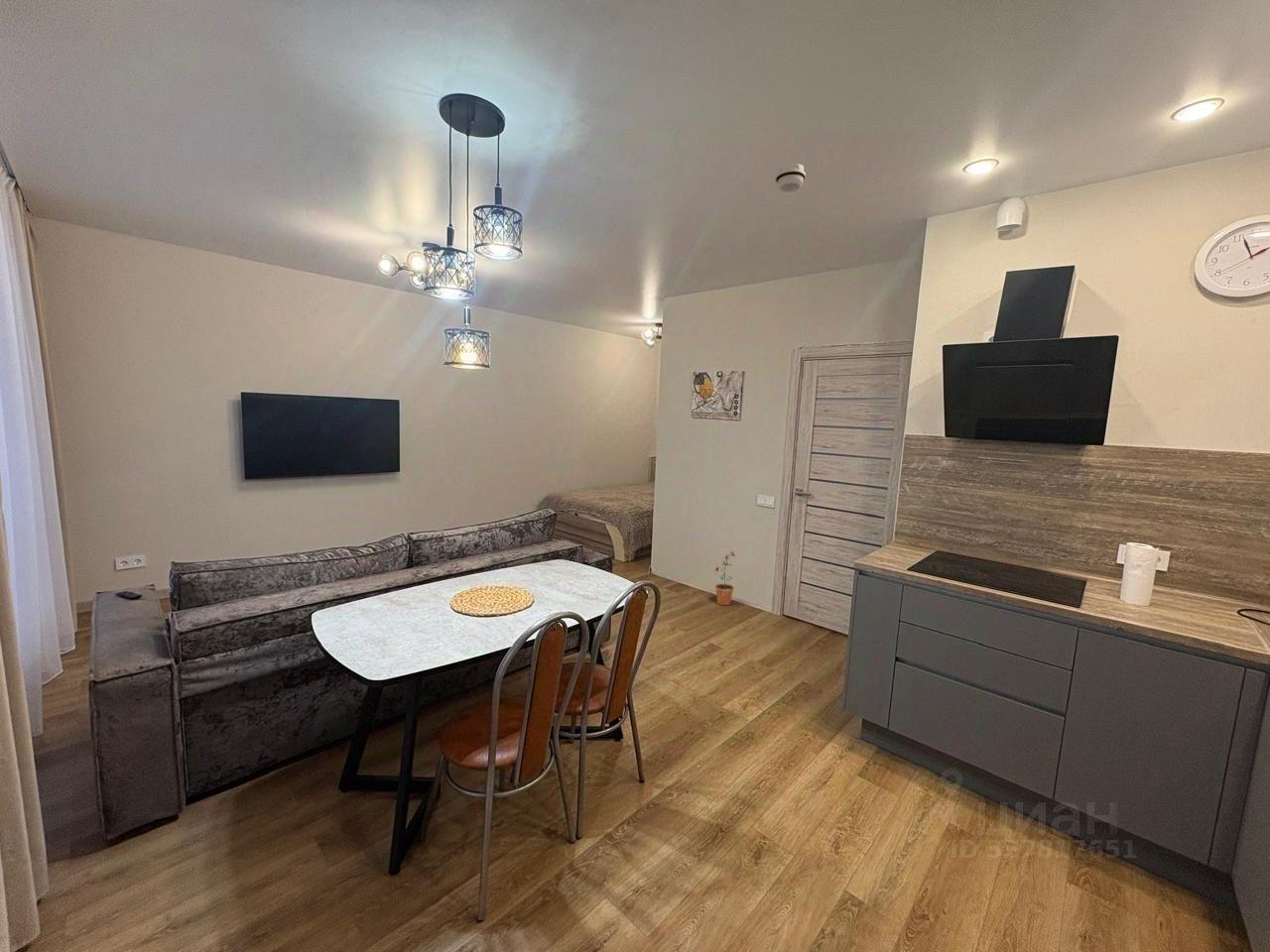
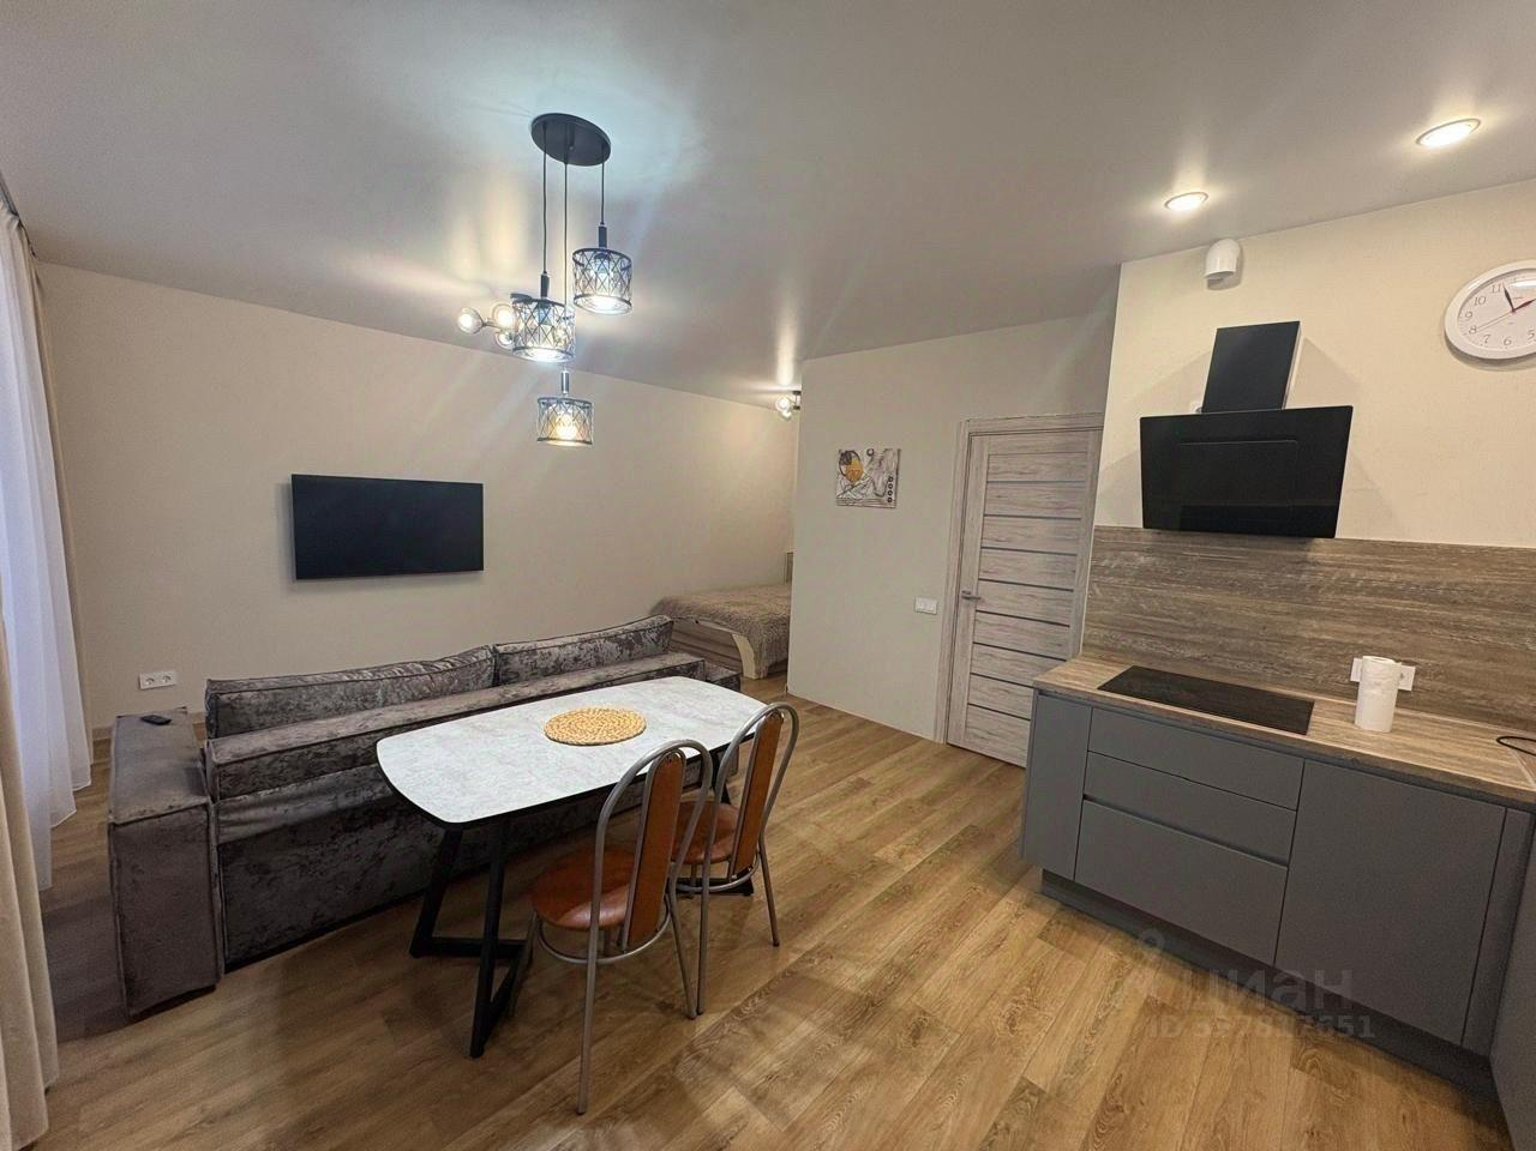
- potted plant (723, 577)
- smoke detector (790, 178)
